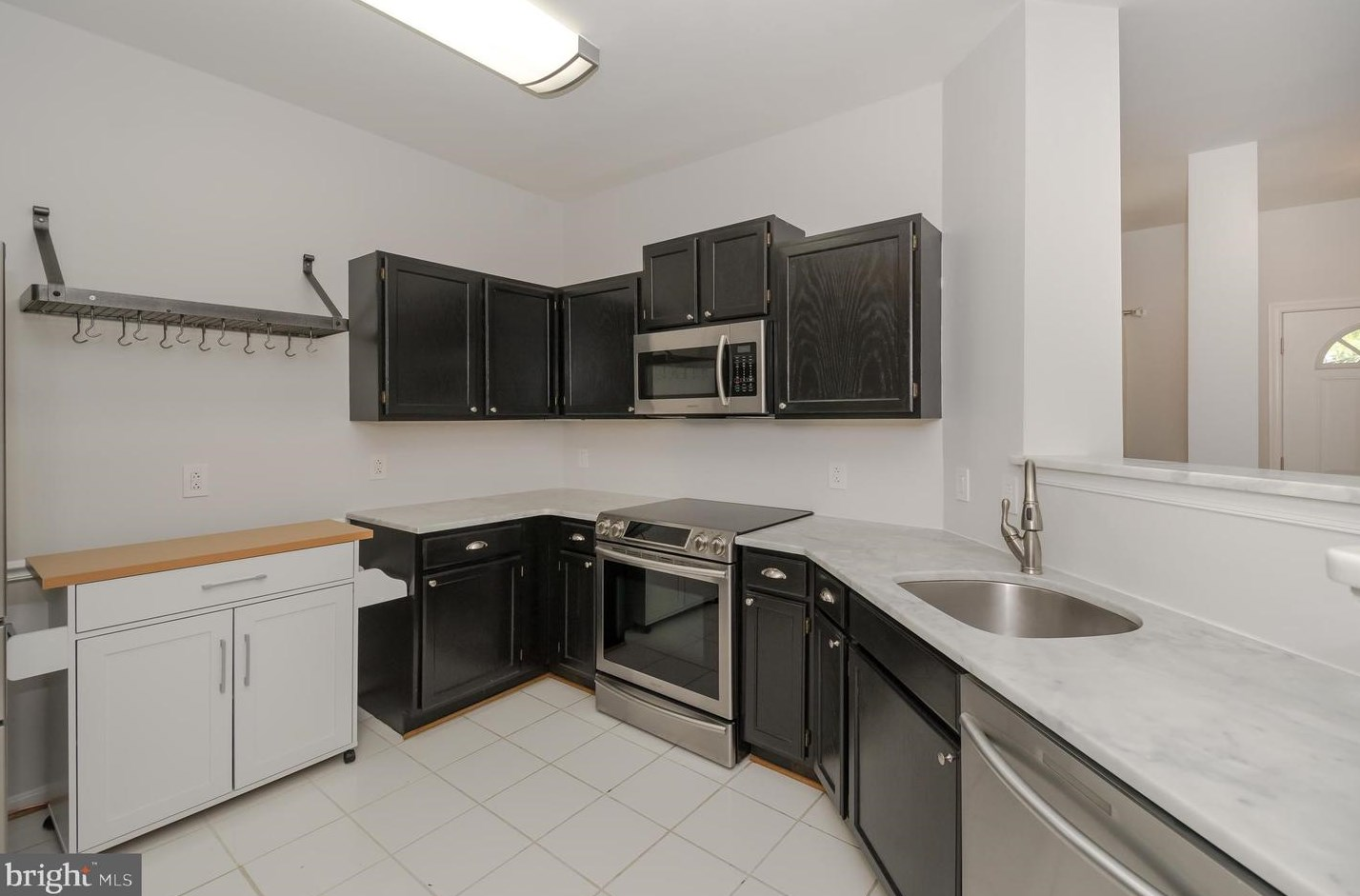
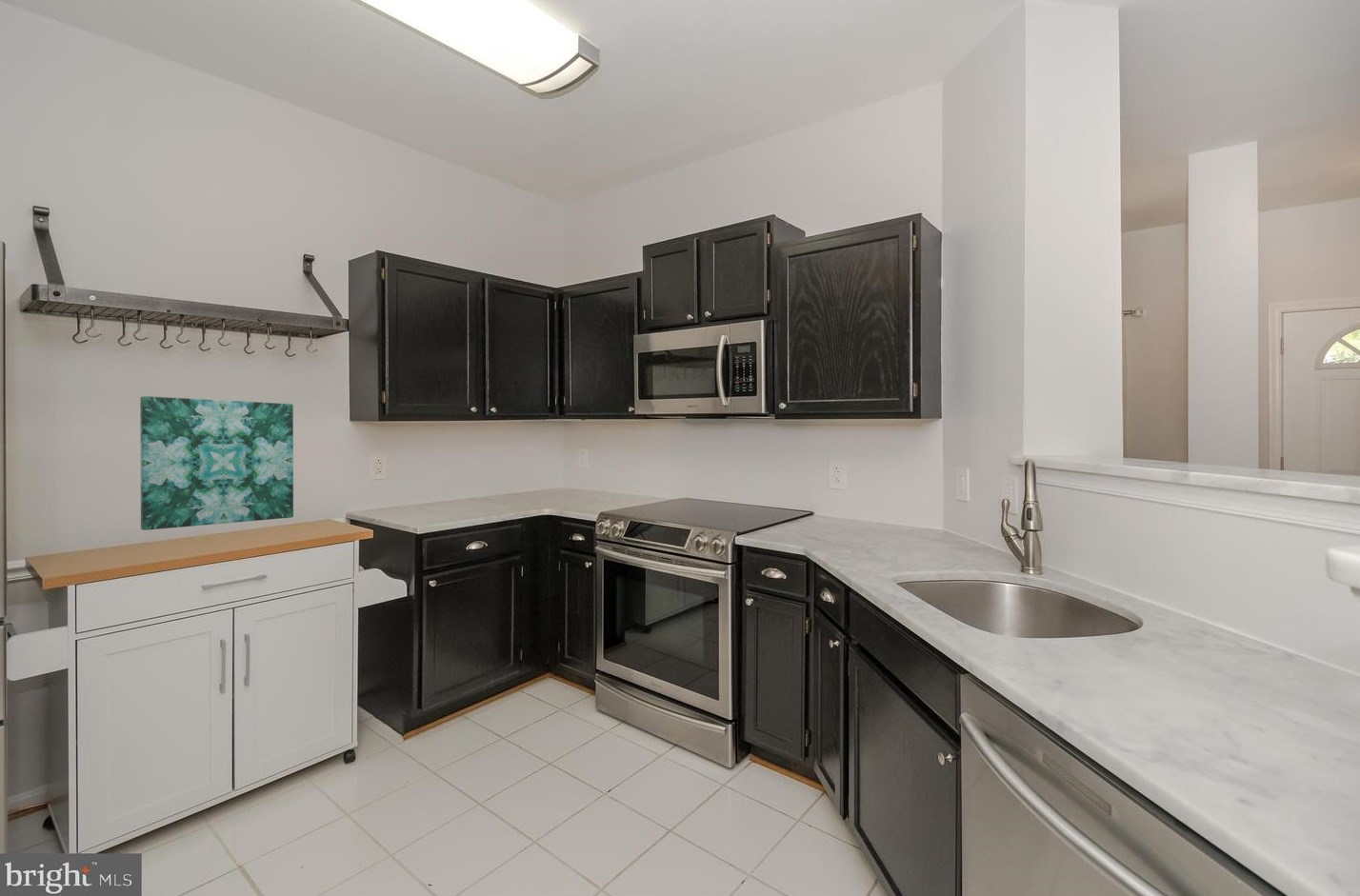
+ wall art (222, 462)
